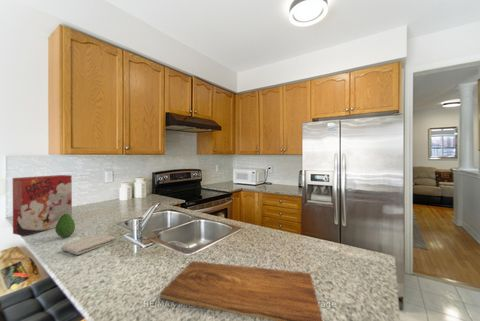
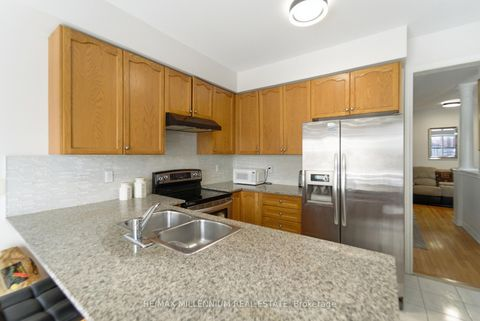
- cutting board (241, 286)
- fruit (65, 225)
- washcloth (90, 243)
- cereal box (44, 202)
